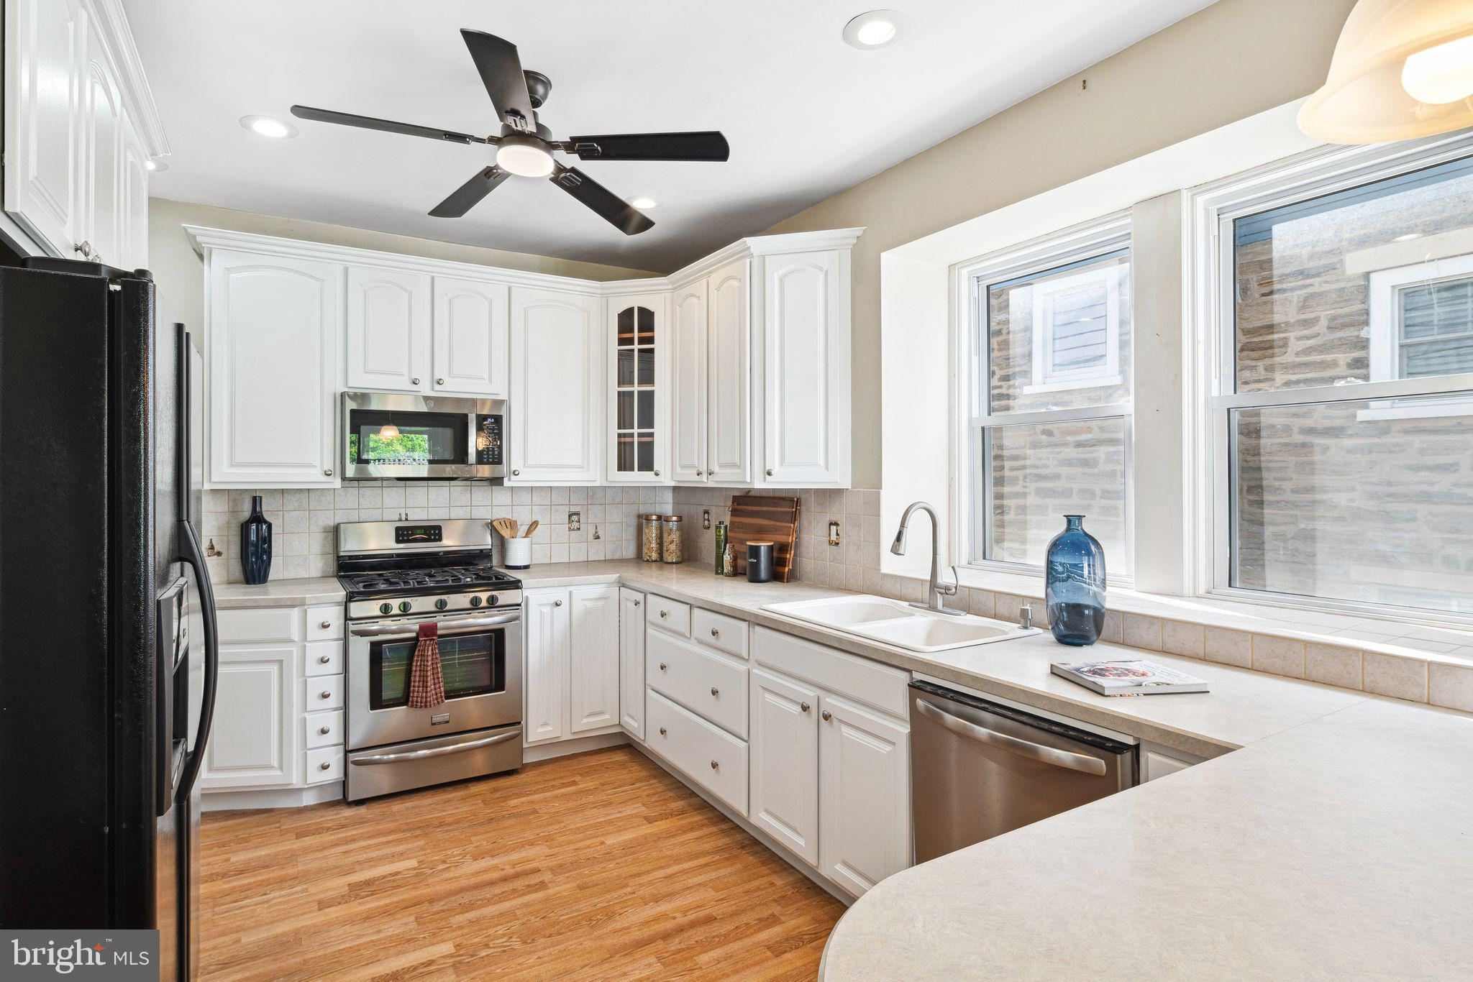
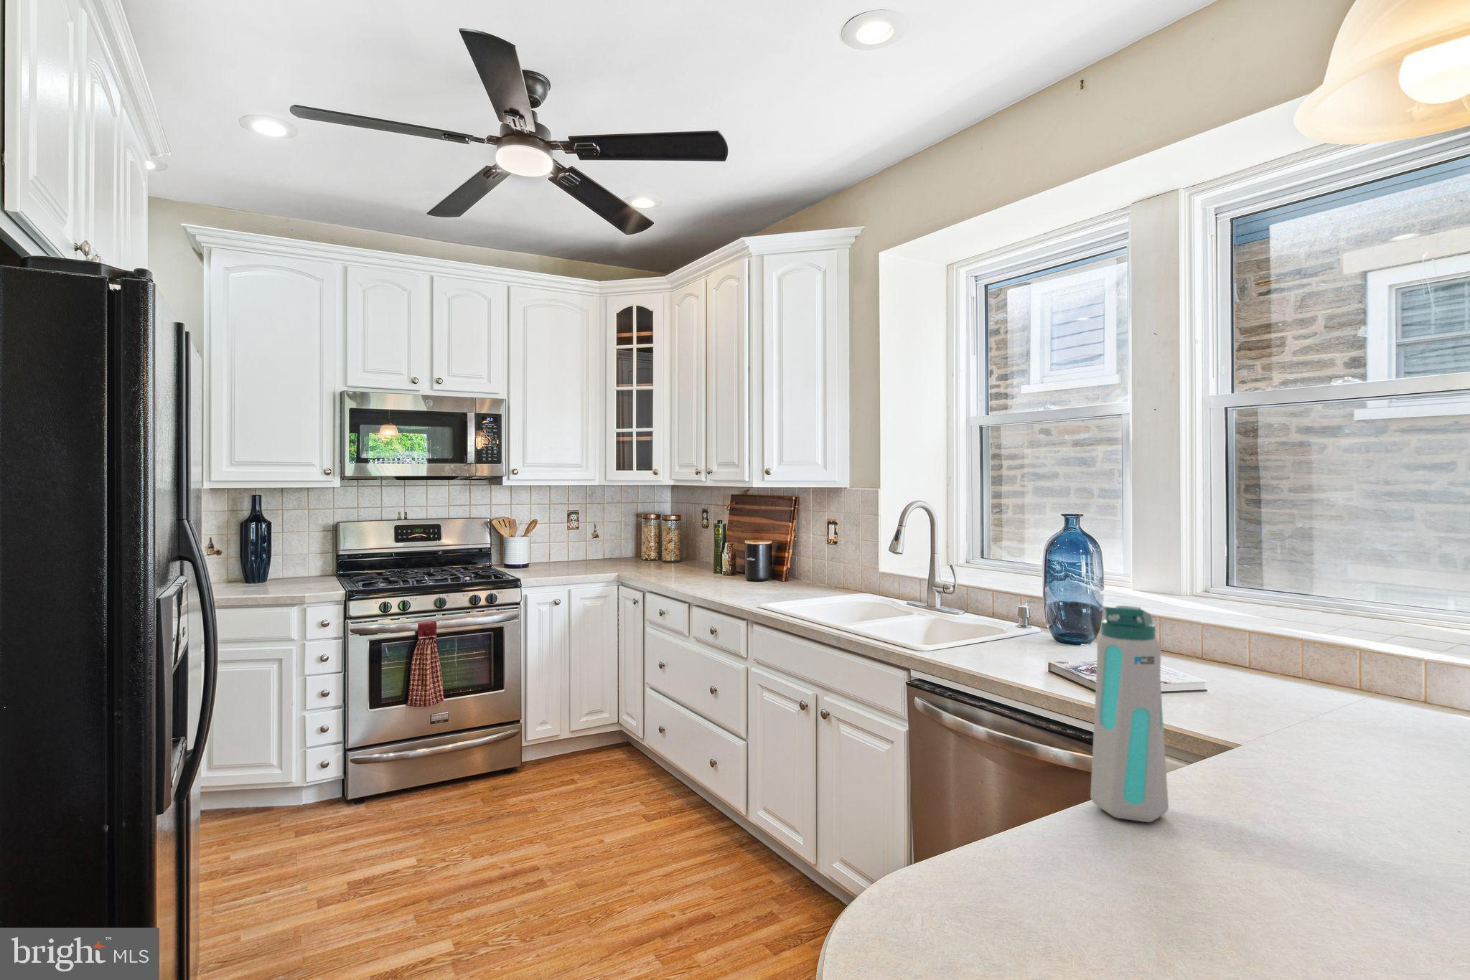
+ water bottle (1129, 708)
